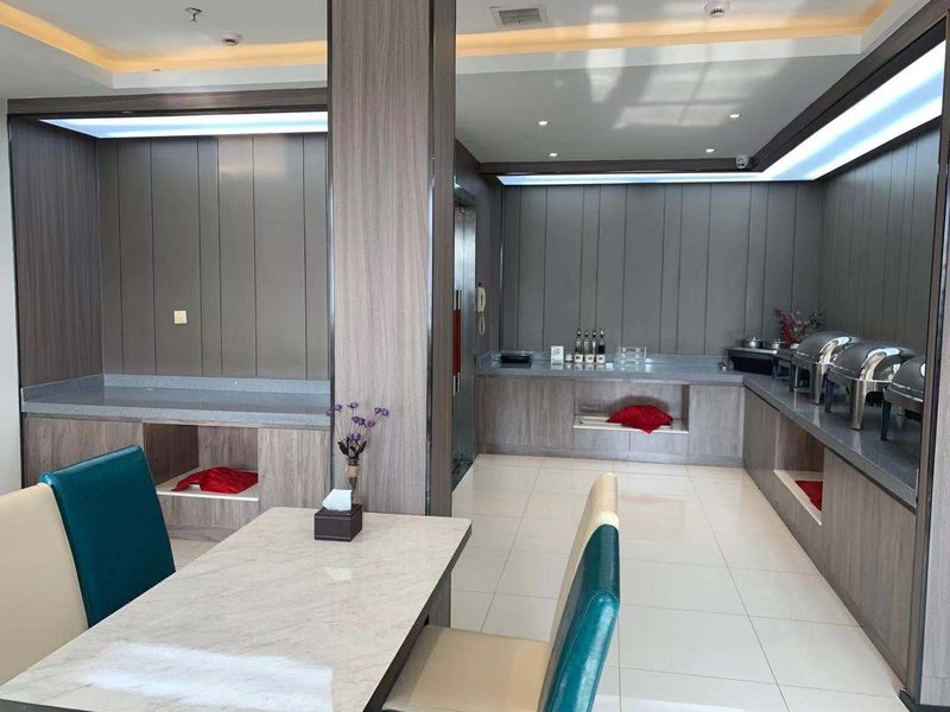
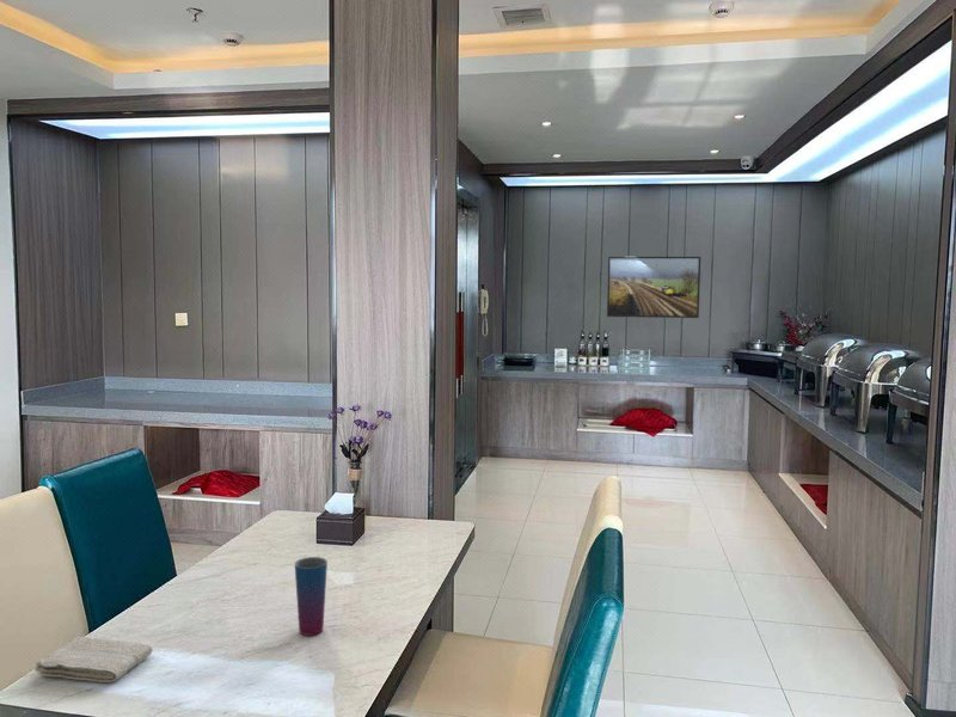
+ cup (311, 596)
+ washcloth (94, 657)
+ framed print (652, 287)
